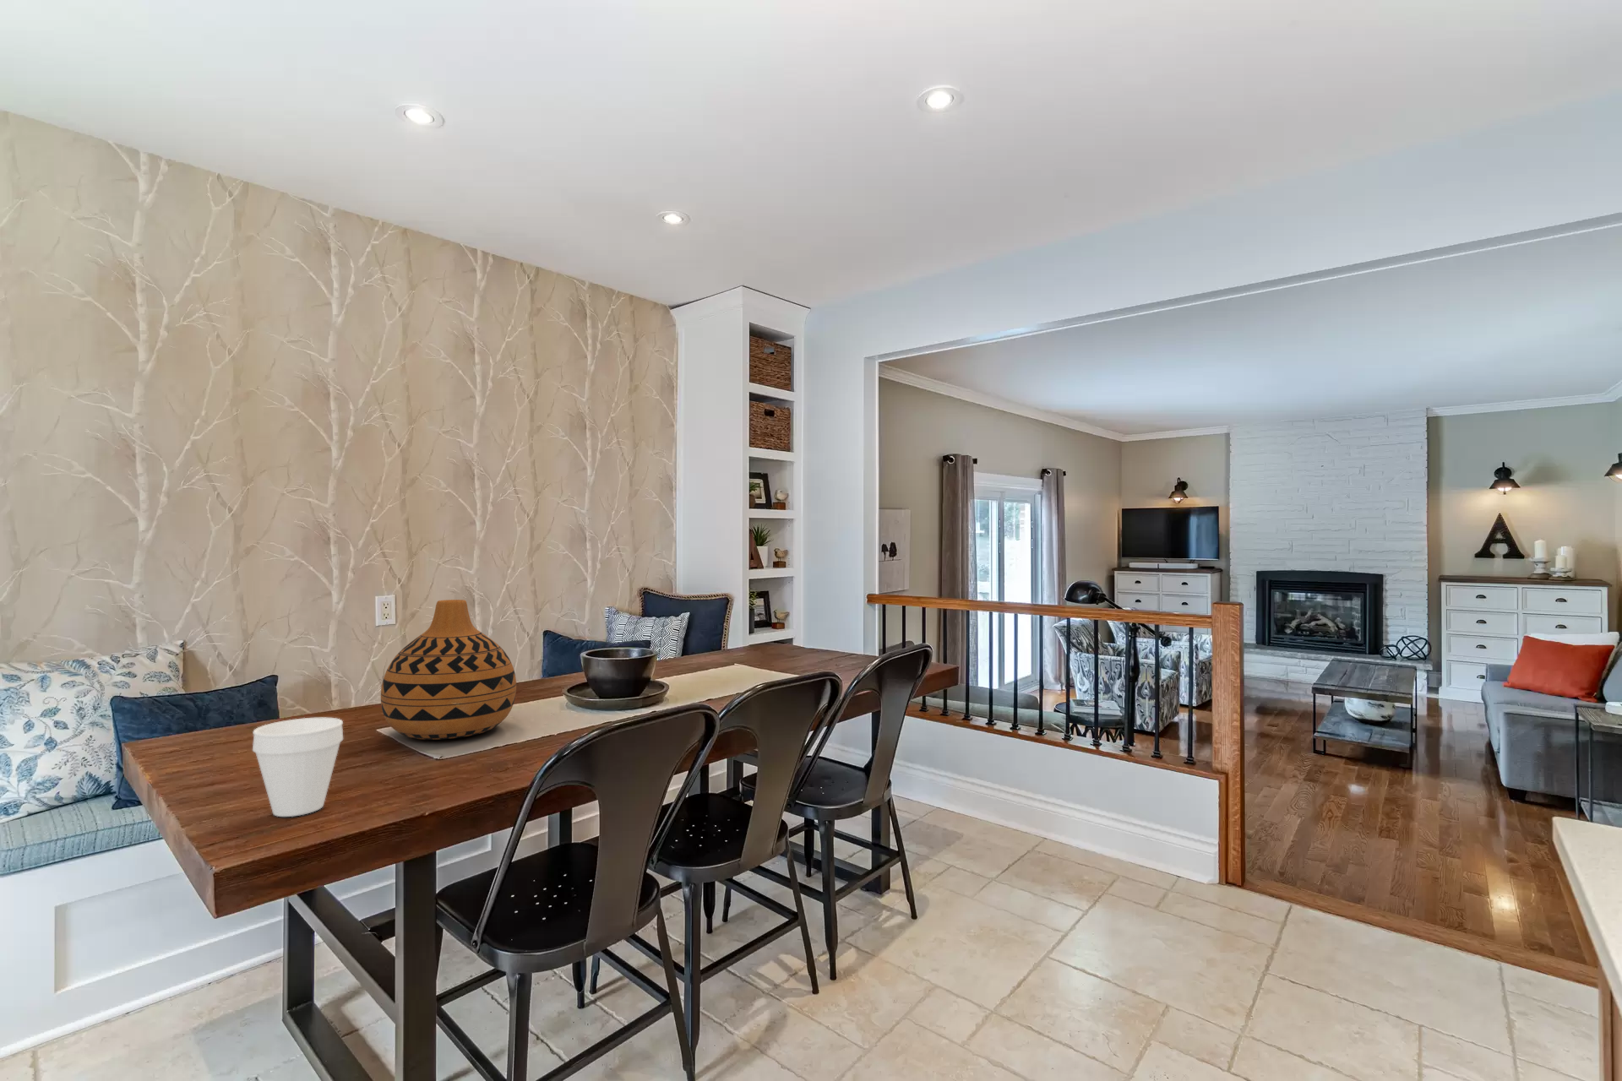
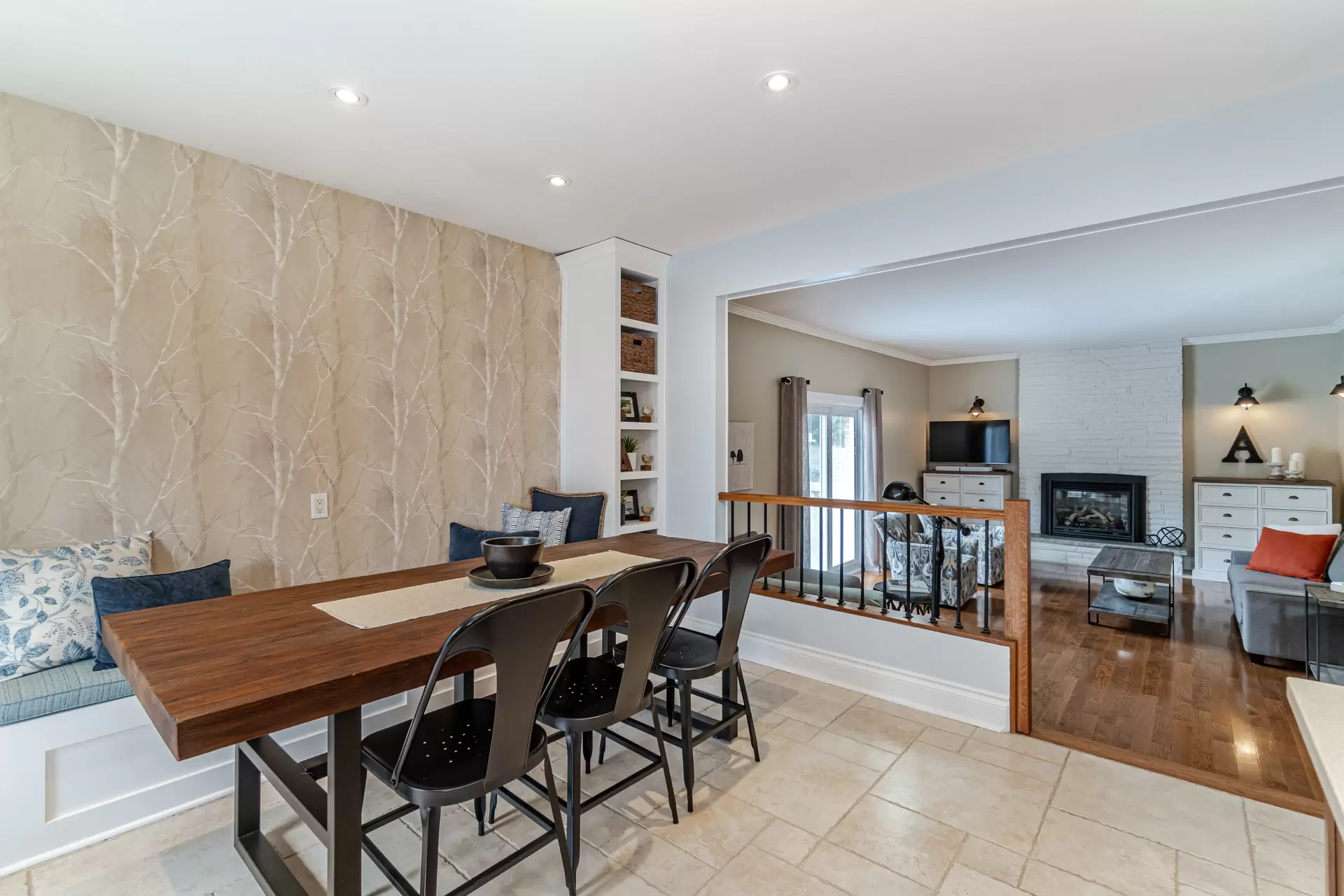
- cup (298, 767)
- vase (450, 666)
